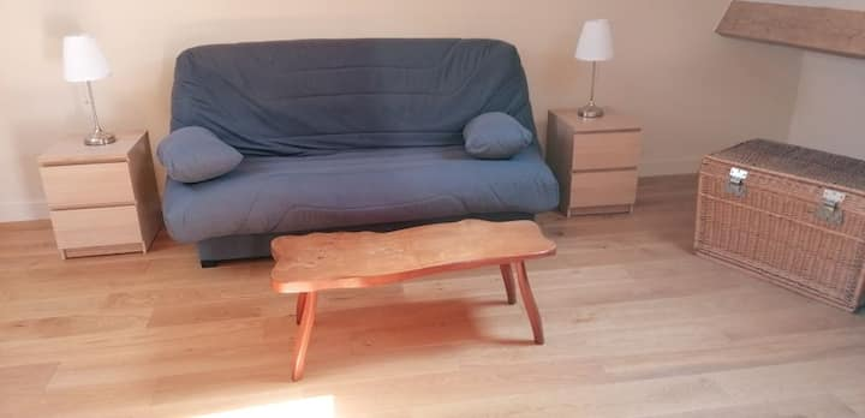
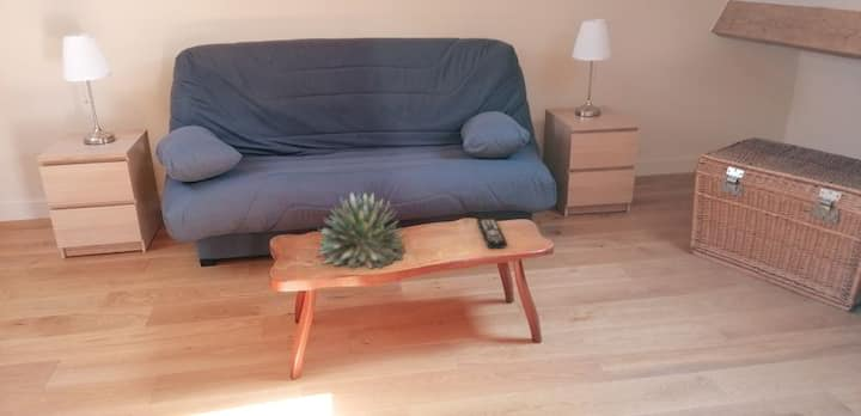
+ remote control (490, 231)
+ succulent plant (359, 222)
